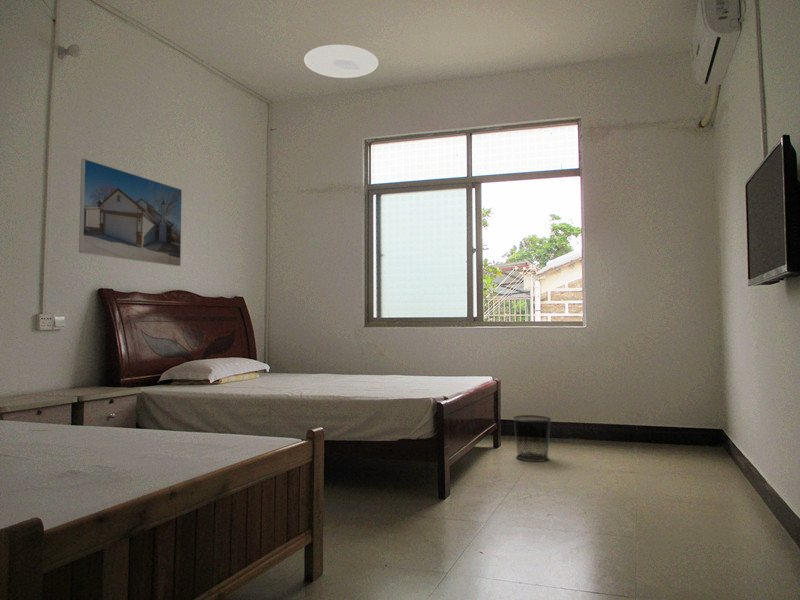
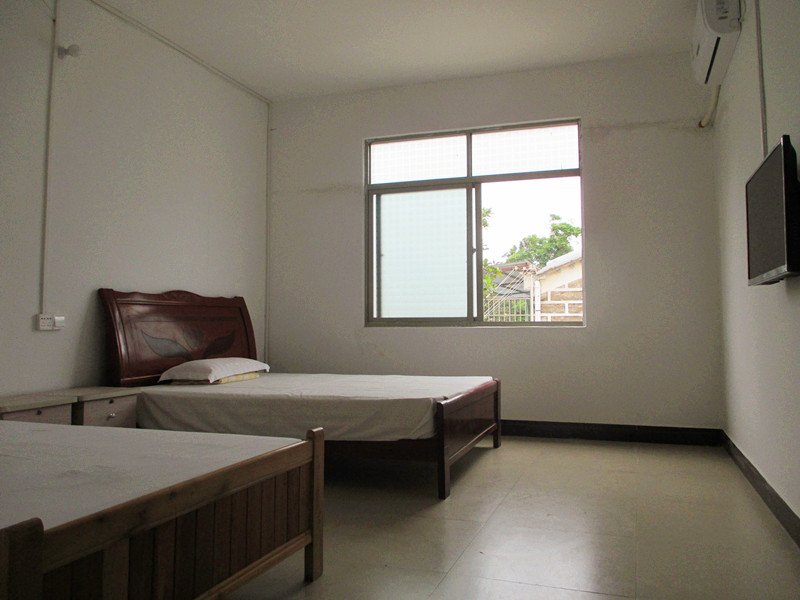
- waste bin (532, 438)
- ceiling light (341, 59)
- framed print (135, 217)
